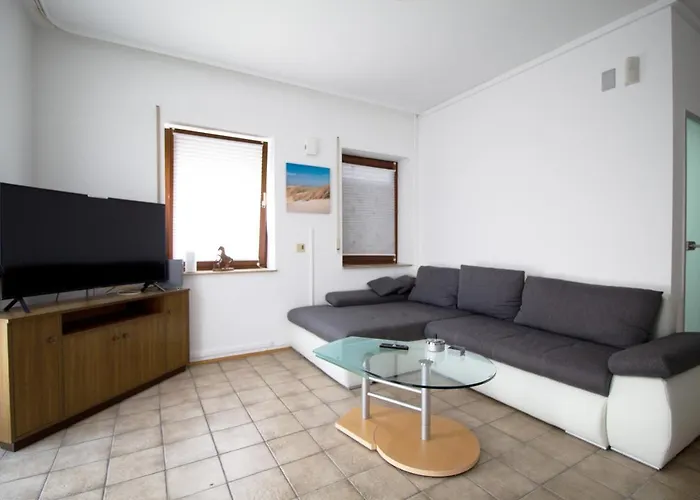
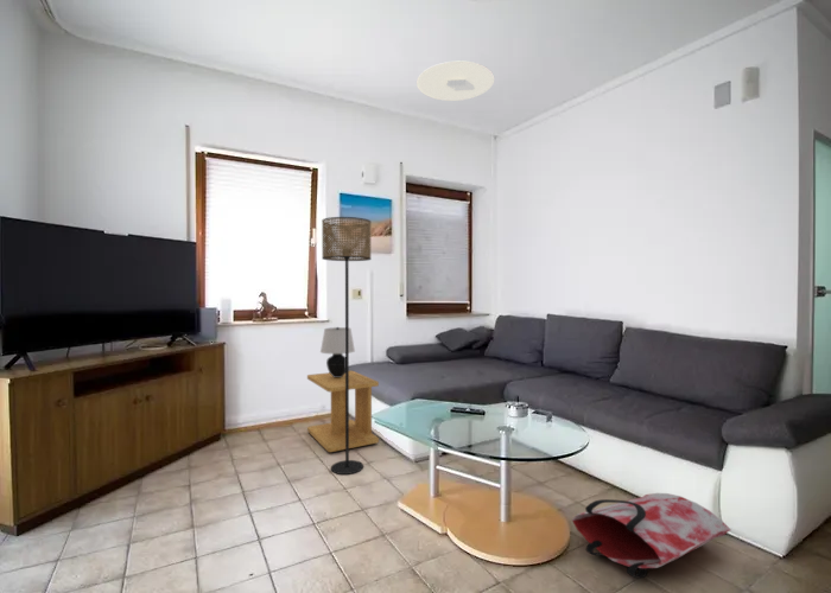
+ bag (651, 522)
+ ceiling light (455, 78)
+ table lamp (337, 351)
+ floor lamp (347, 344)
+ side table (341, 408)
